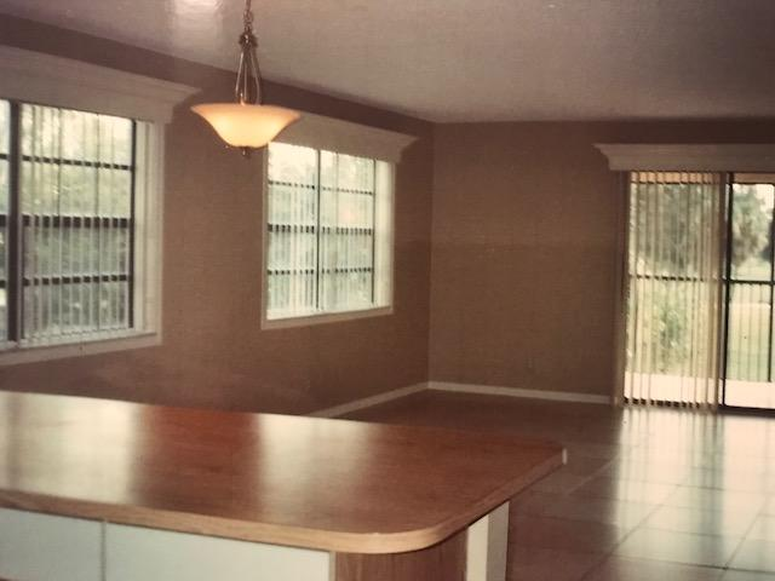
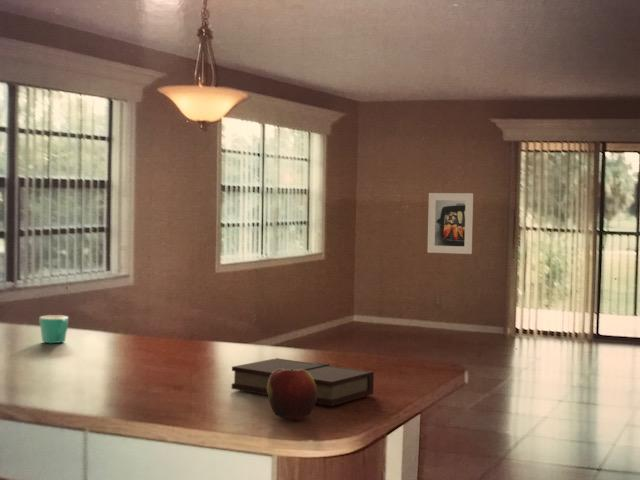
+ book (311, 375)
+ mug (56, 329)
+ apple (291, 393)
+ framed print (450, 223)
